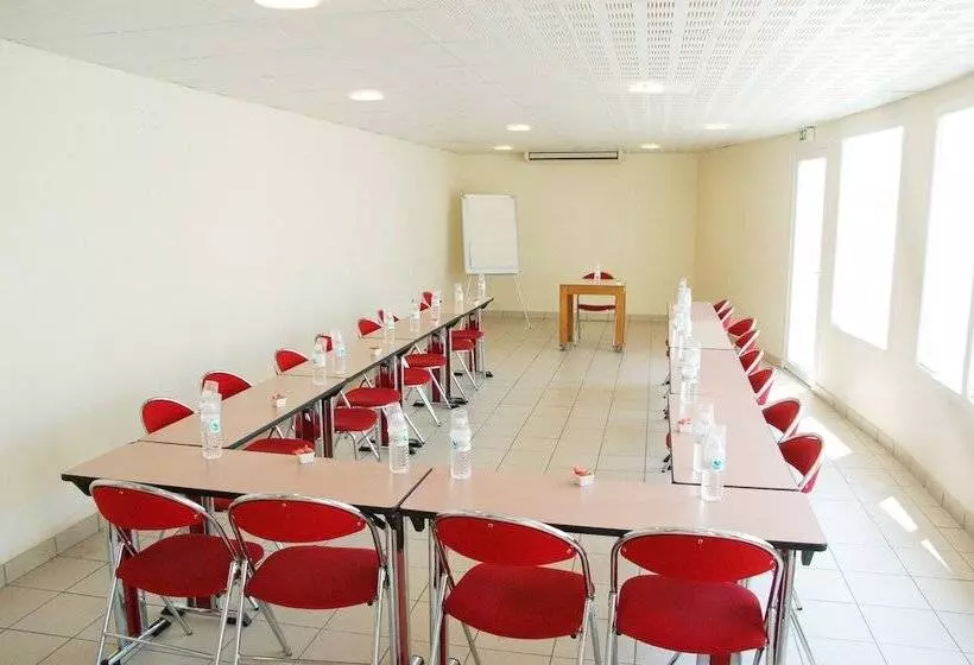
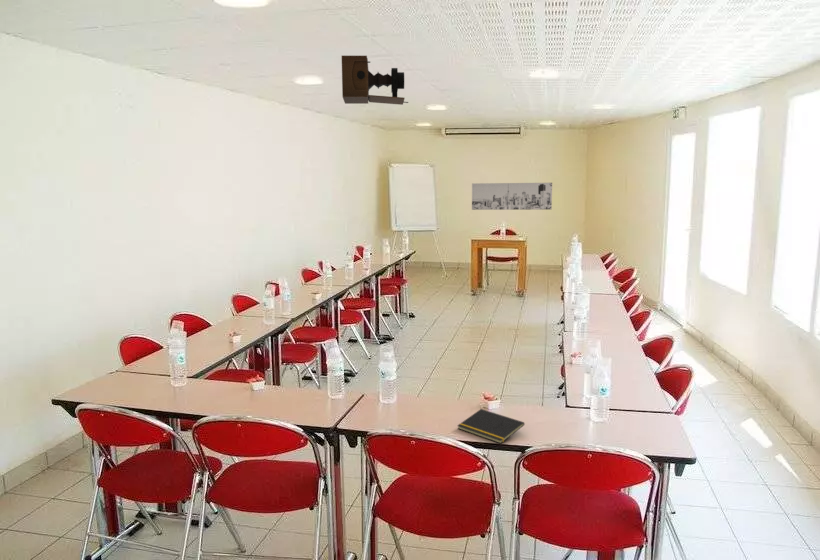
+ wall art (511, 196)
+ projector (375, 81)
+ notepad (490, 425)
